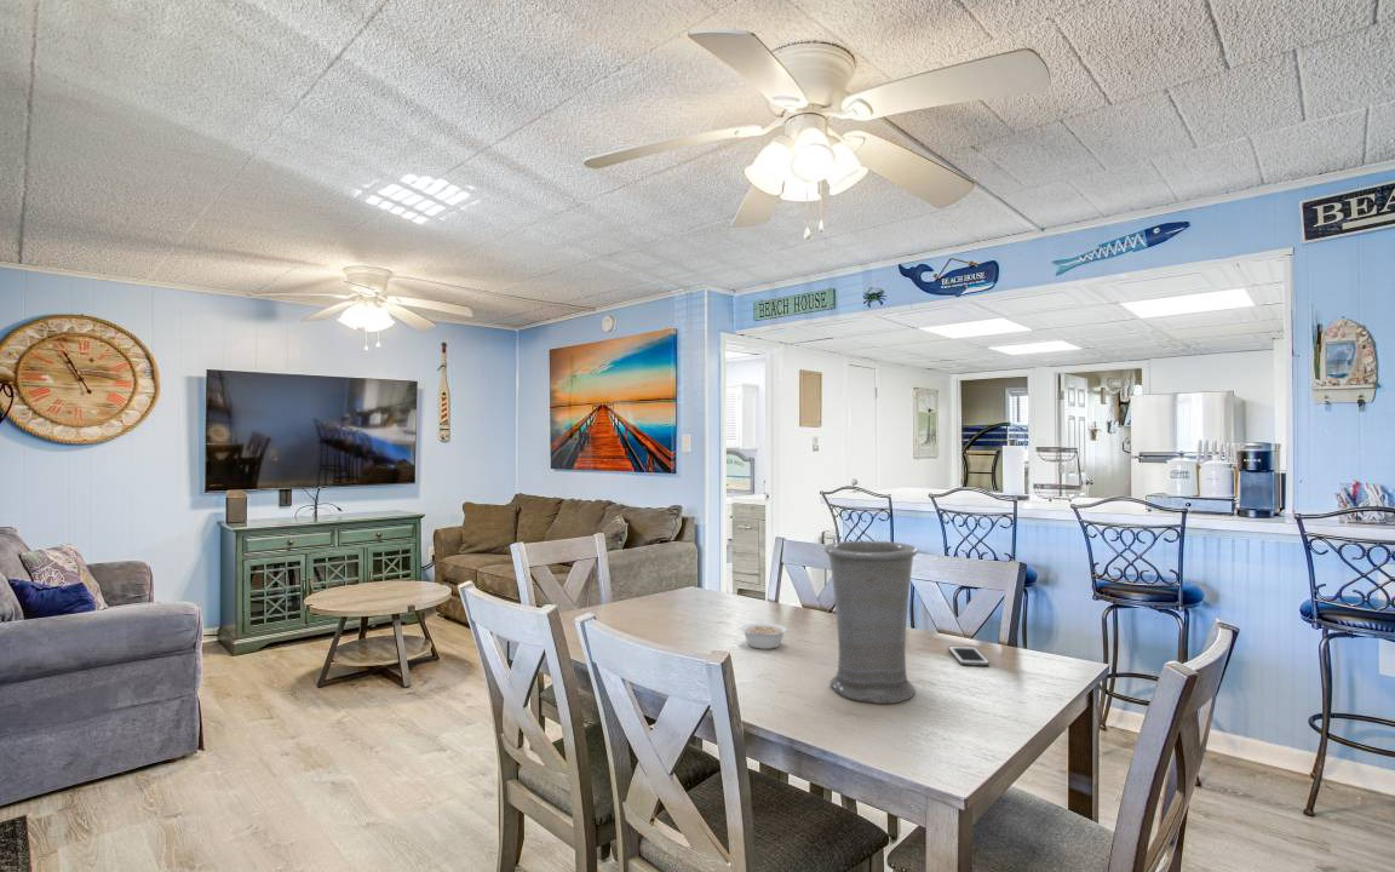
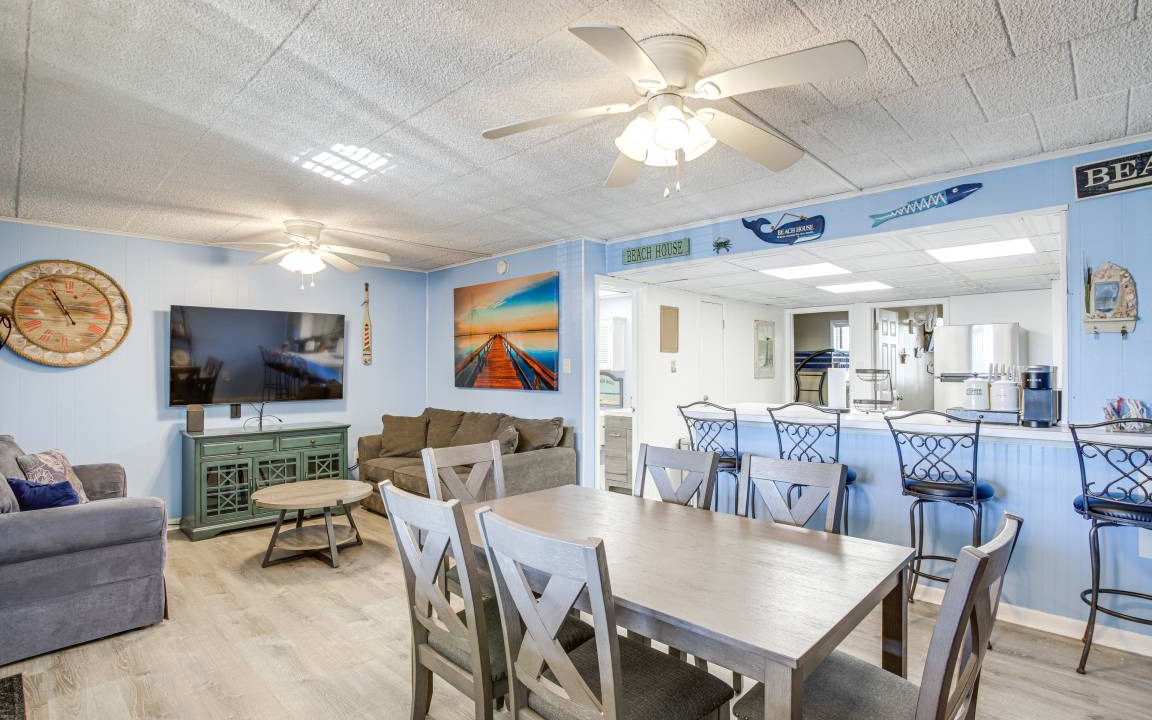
- legume (765, 635)
- vase (871, 616)
- cell phone (968, 655)
